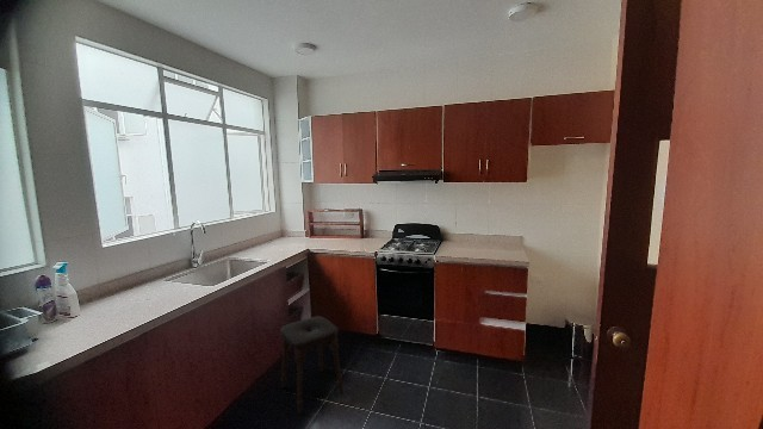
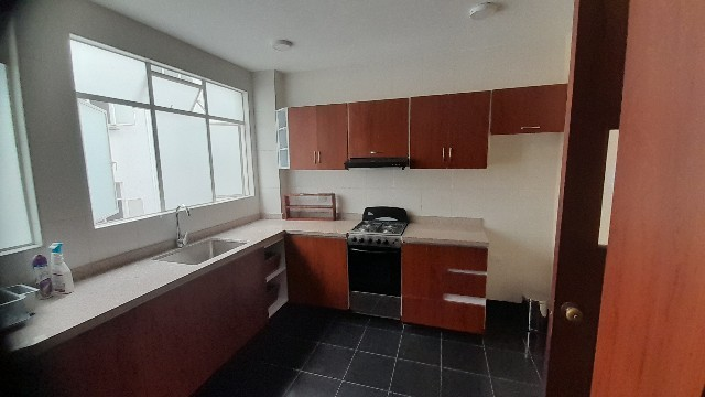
- stool (304, 360)
